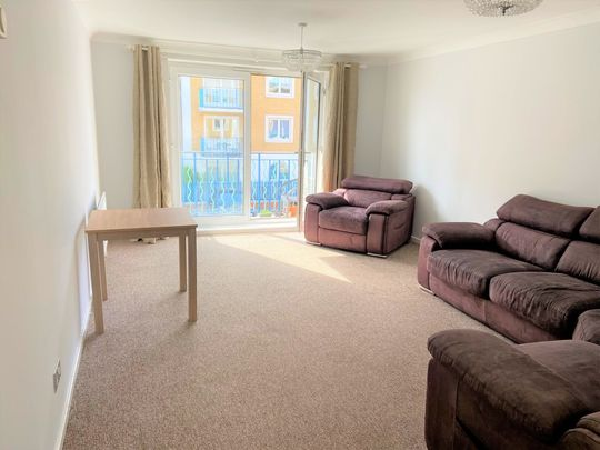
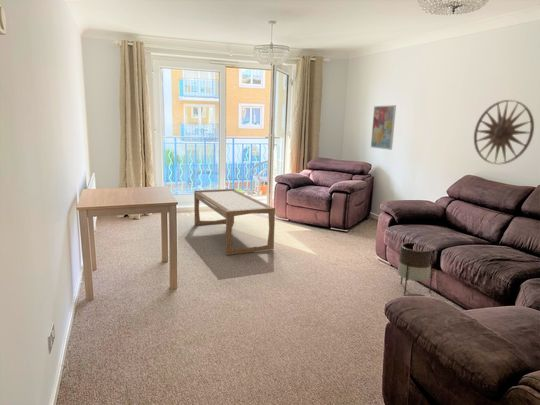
+ wall art (501, 132)
+ planter (413, 268)
+ coffee table (230, 217)
+ wall art (382, 127)
